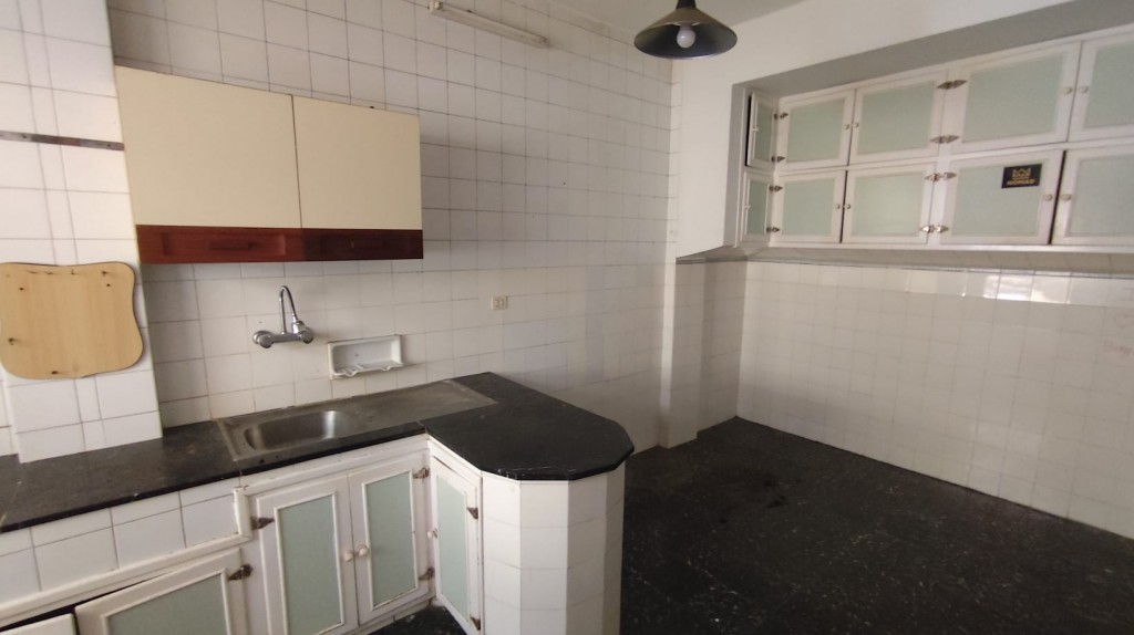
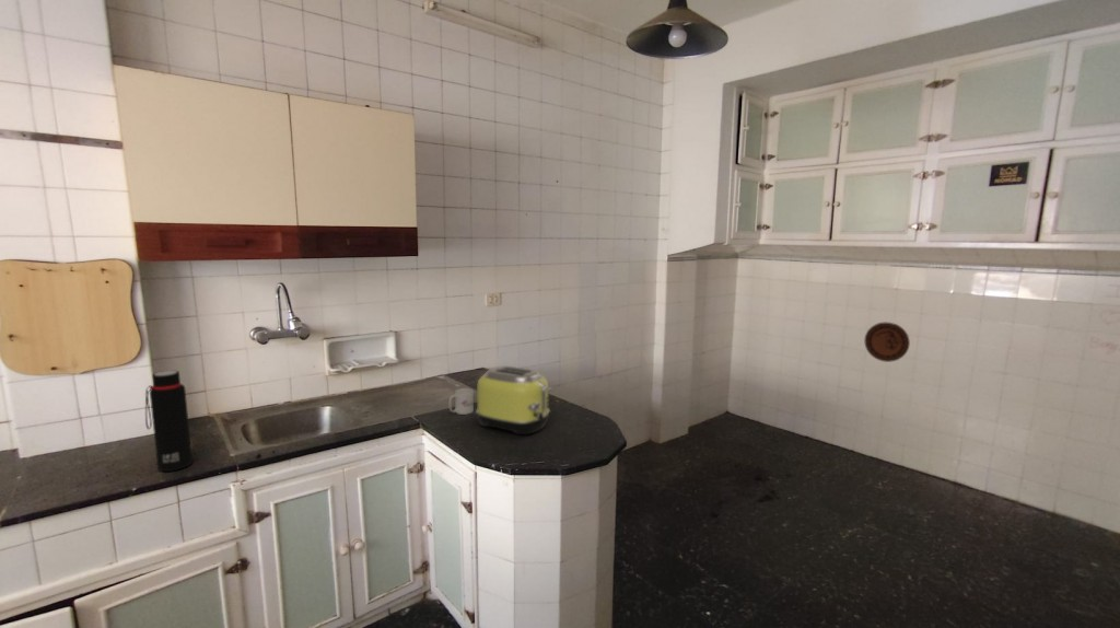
+ mug (460, 402)
+ toaster (515, 398)
+ water bottle (167, 420)
+ decorative plate (886, 341)
